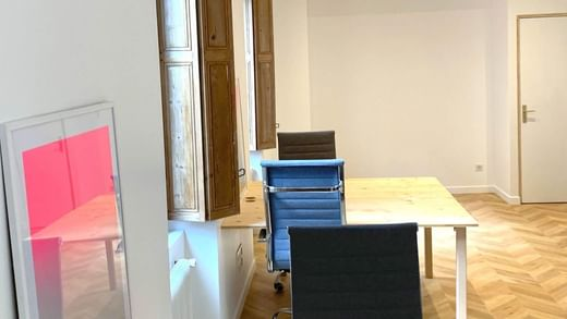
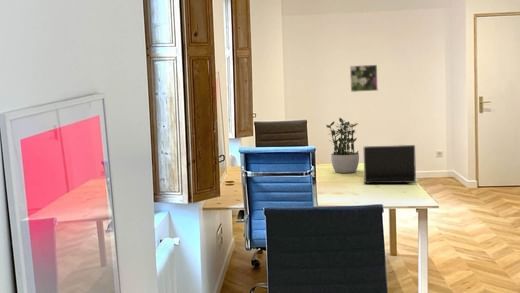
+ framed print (363, 78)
+ laptop (390, 164)
+ potted plant (342, 144)
